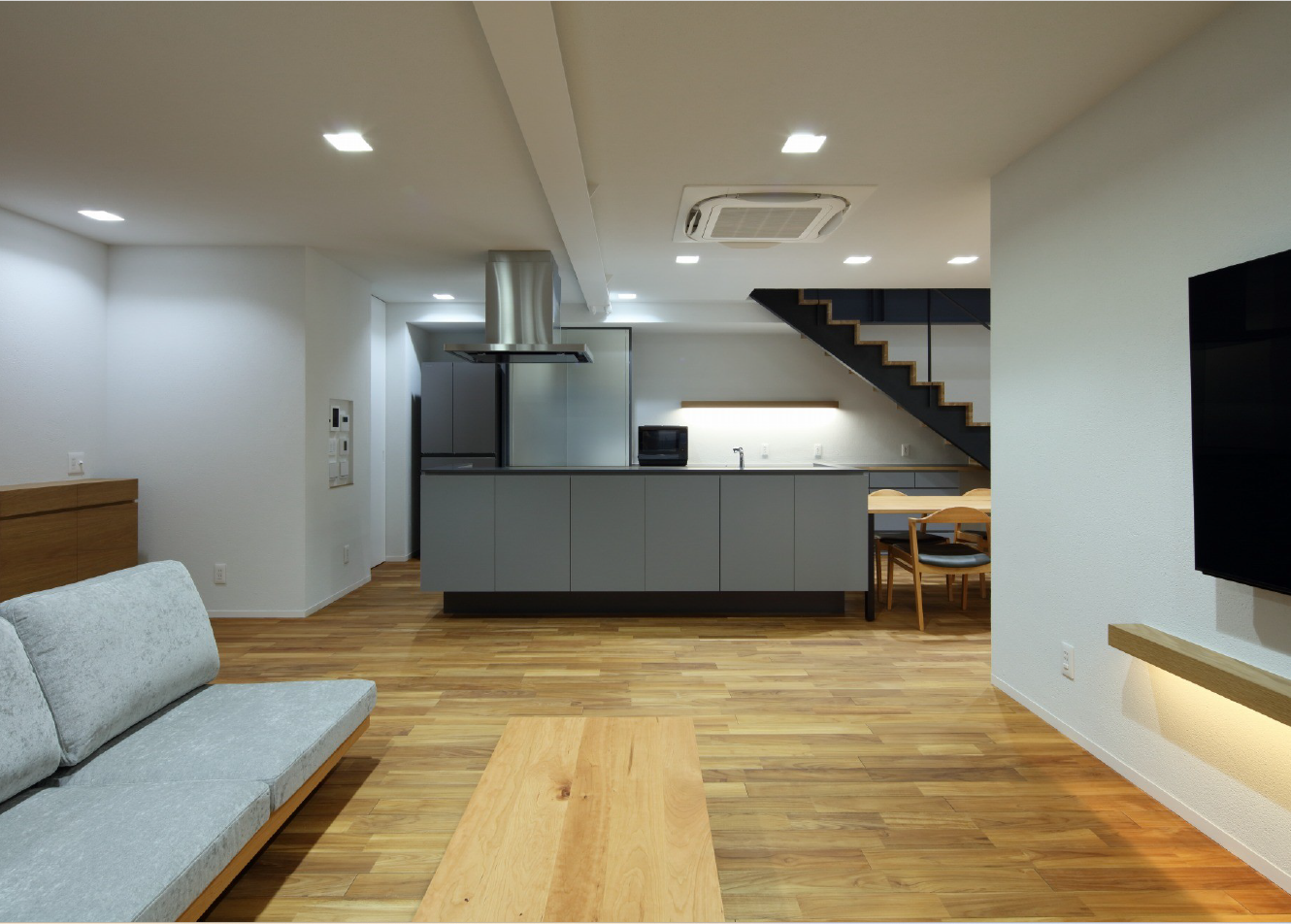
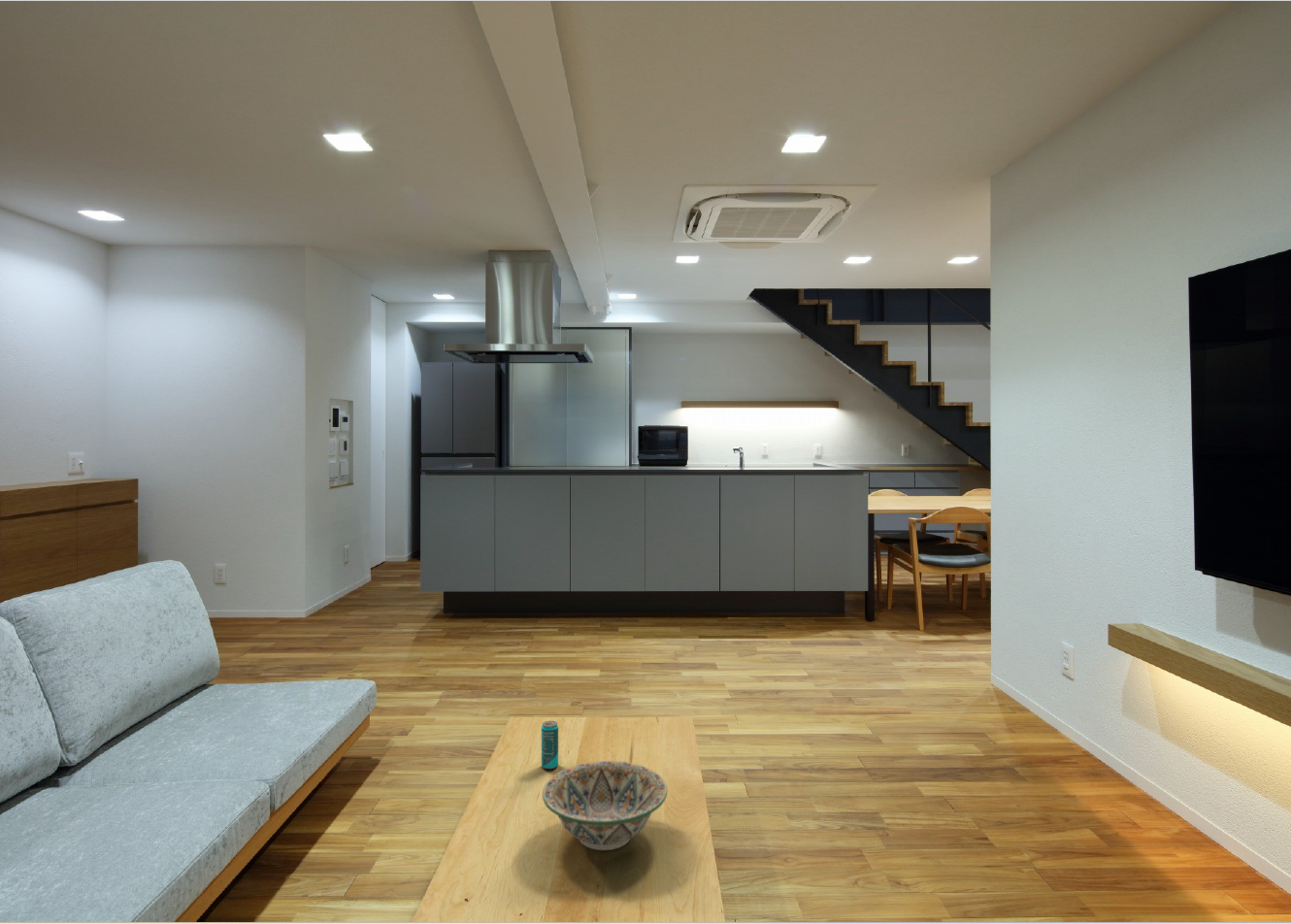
+ beverage can (549, 744)
+ decorative bowl (605, 811)
